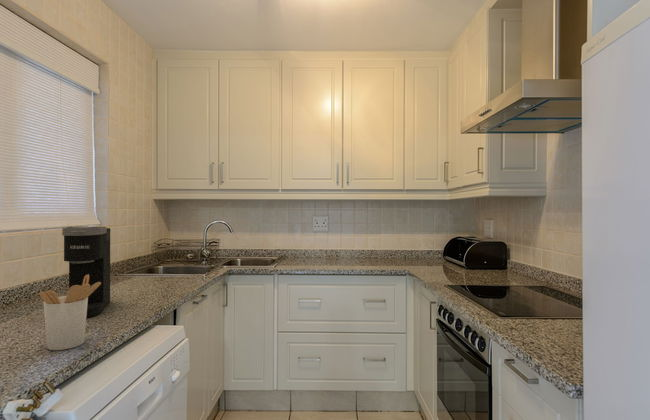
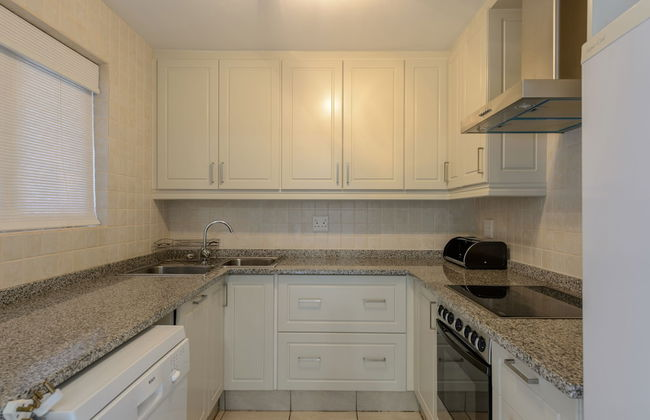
- coffee maker (88, 267)
- utensil holder (72, 312)
